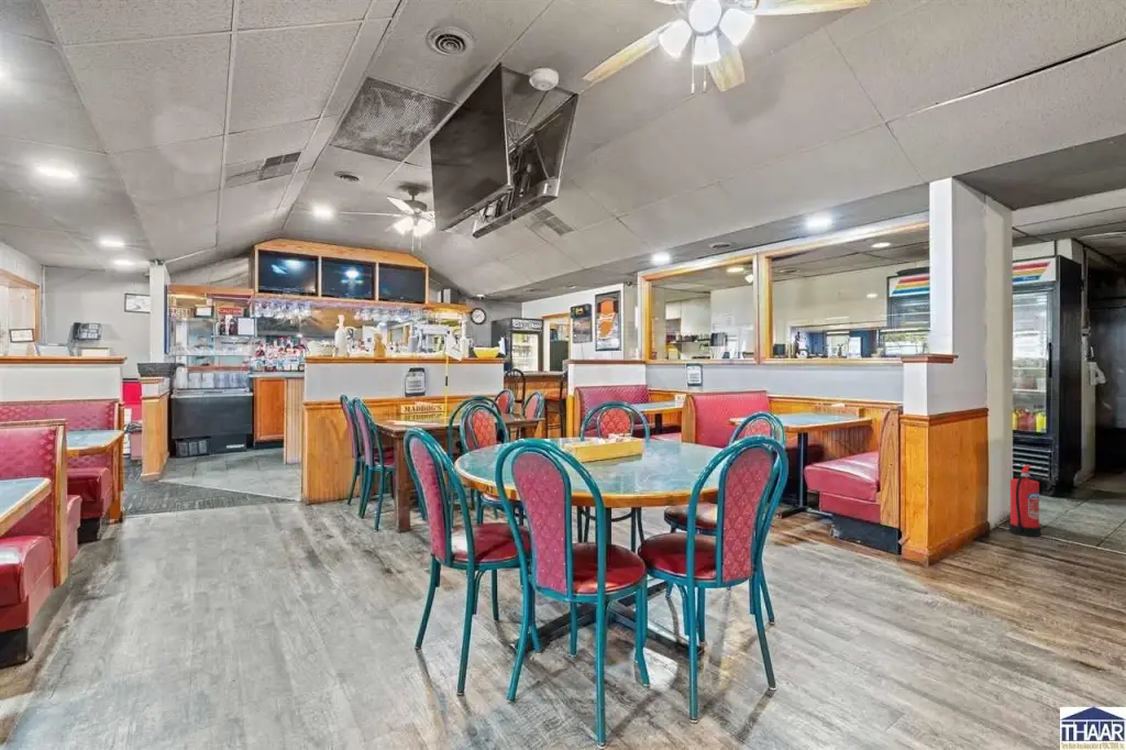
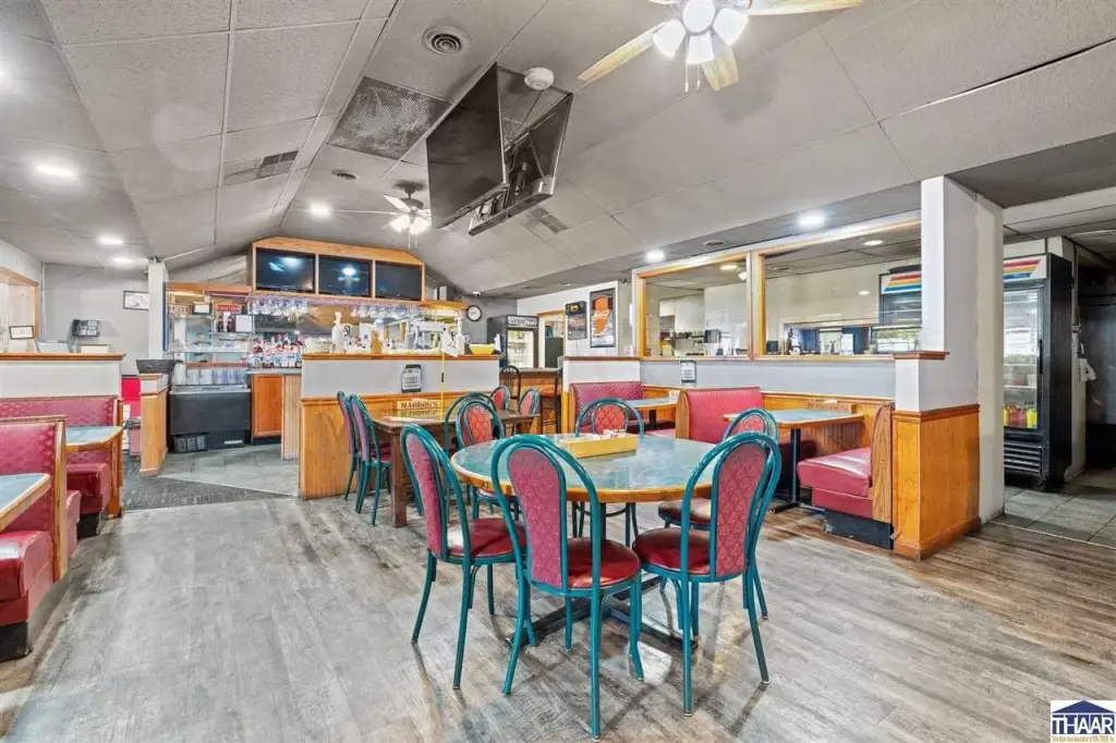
- fire extinguisher (1023, 499)
